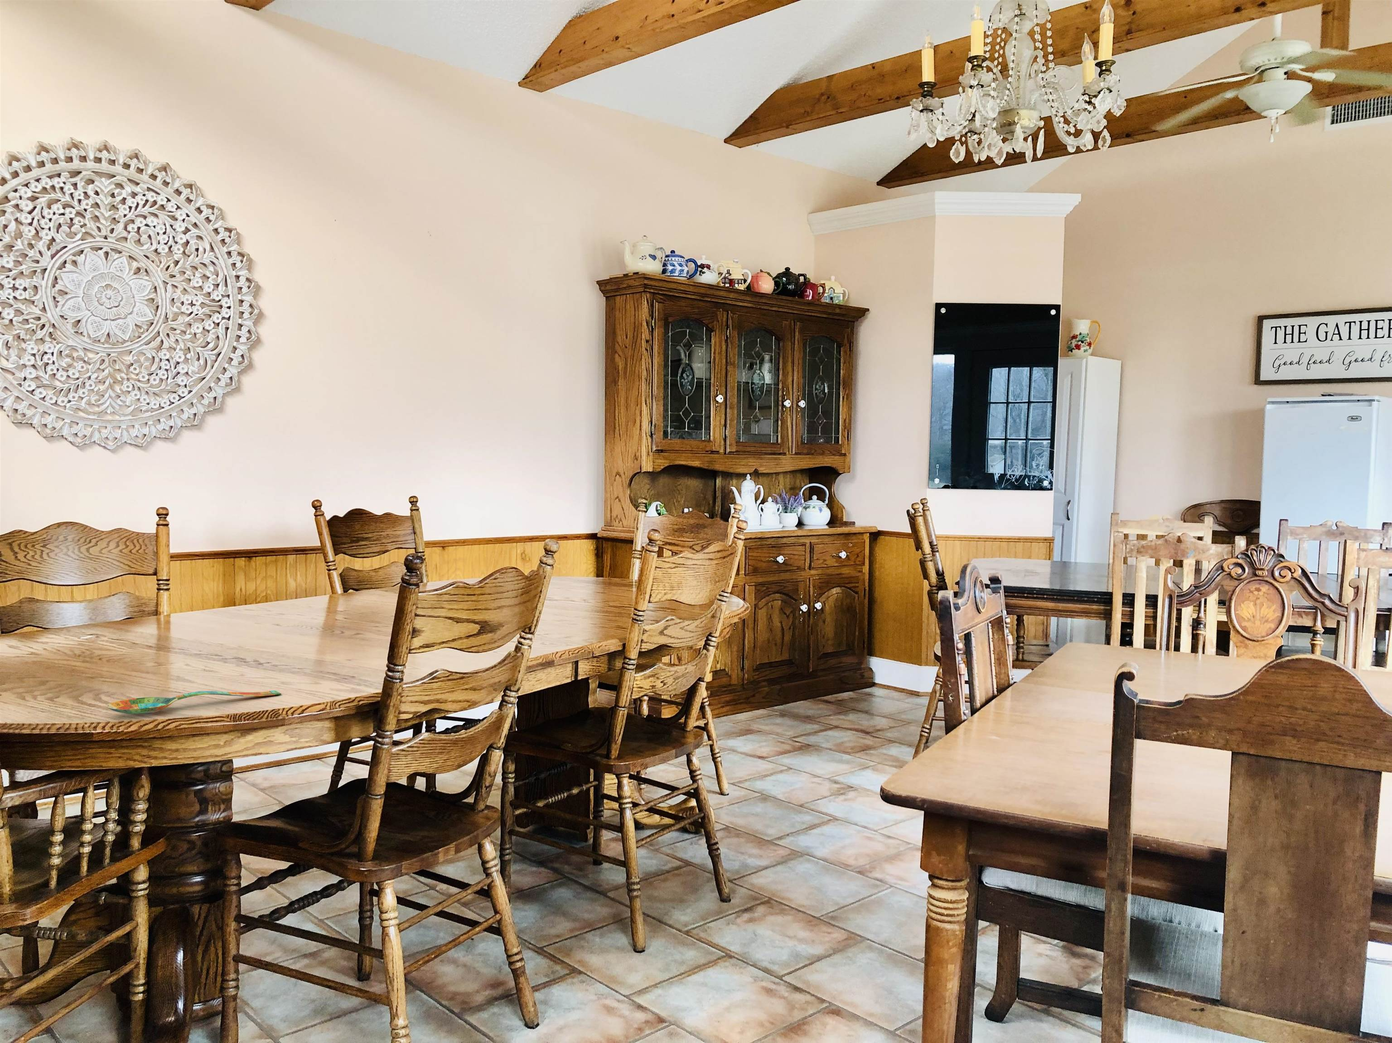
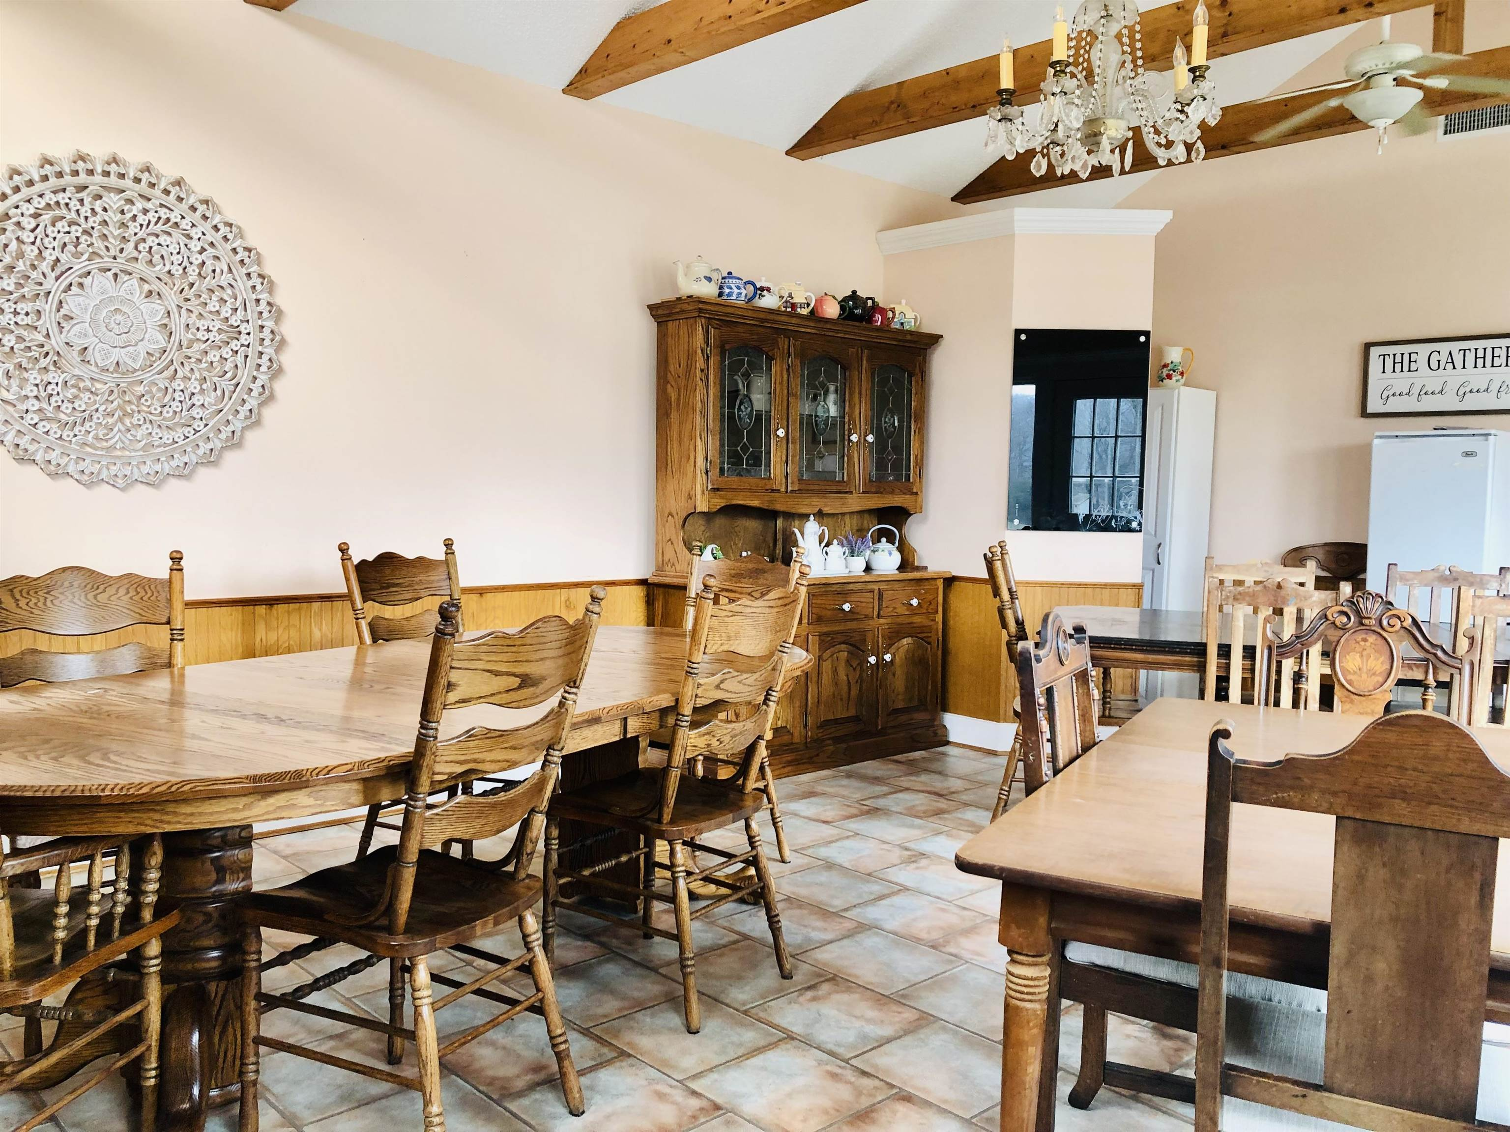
- spoon (198, 695)
